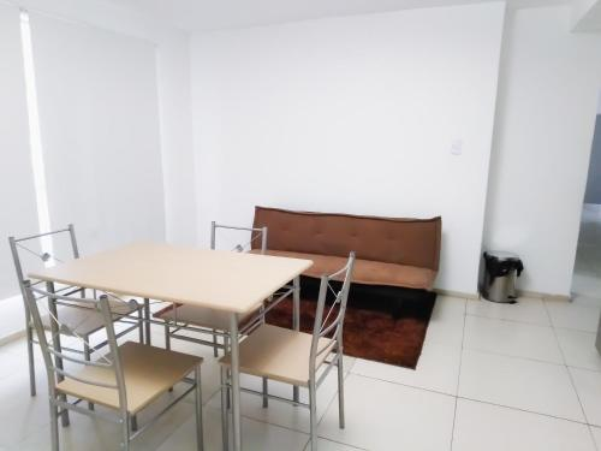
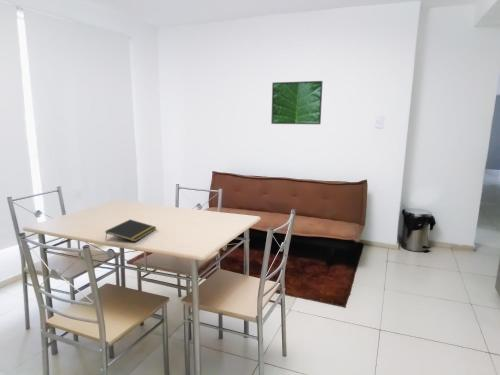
+ notepad (132, 229)
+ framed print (296, 103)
